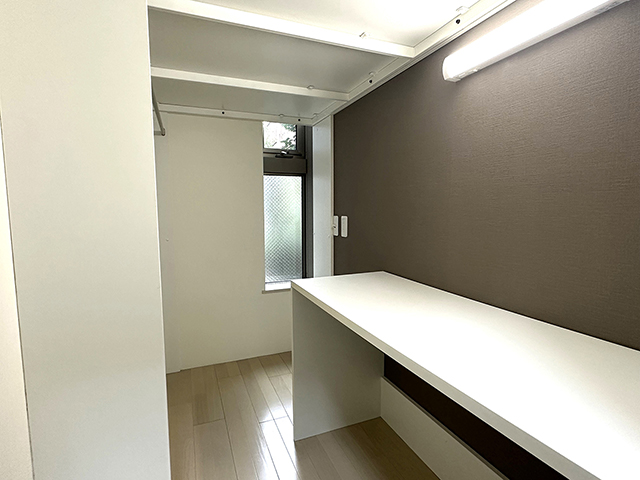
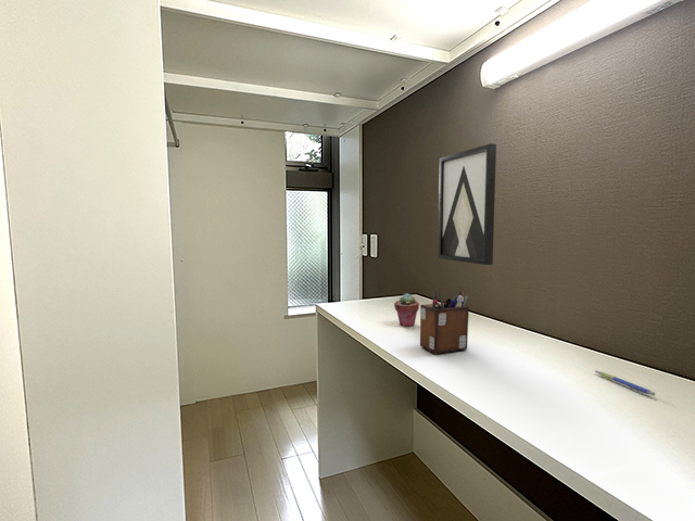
+ potted succulent (406, 308)
+ wall art (464, 206)
+ desk organizer (444, 318)
+ pen (621, 381)
